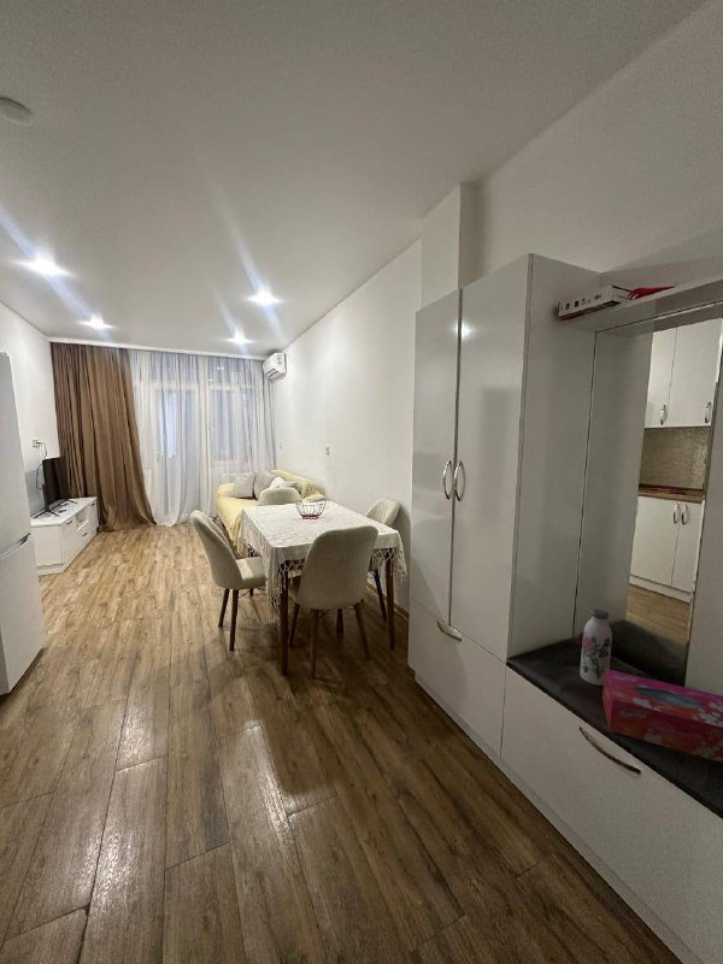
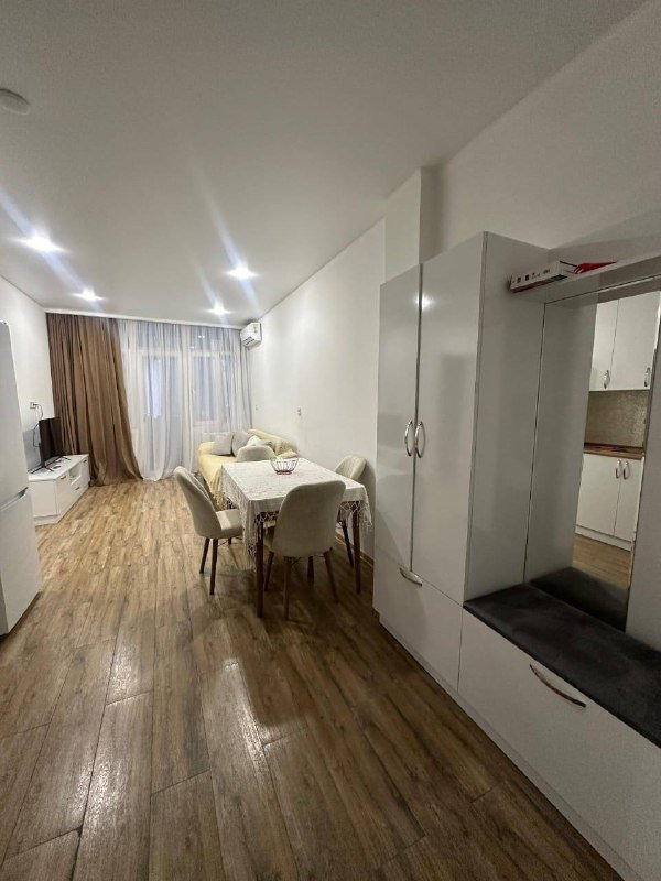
- water bottle (596, 645)
- tissue box (666, 713)
